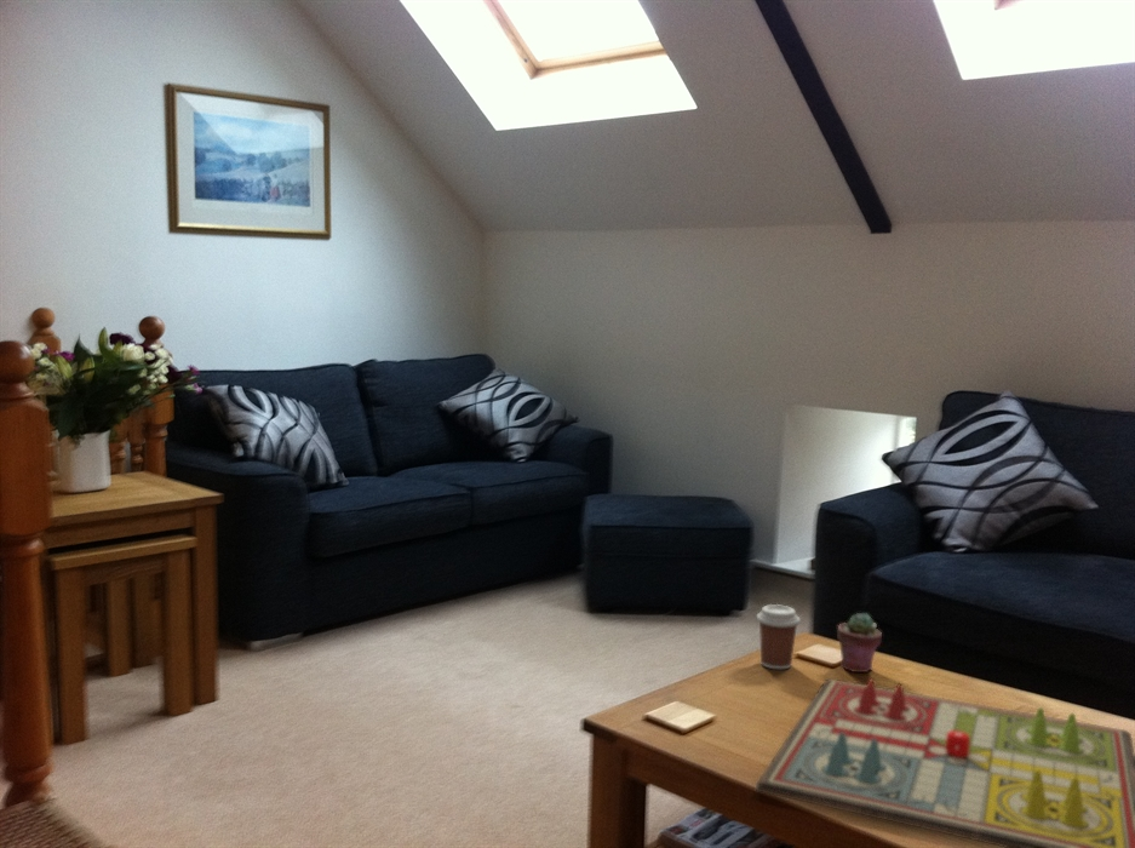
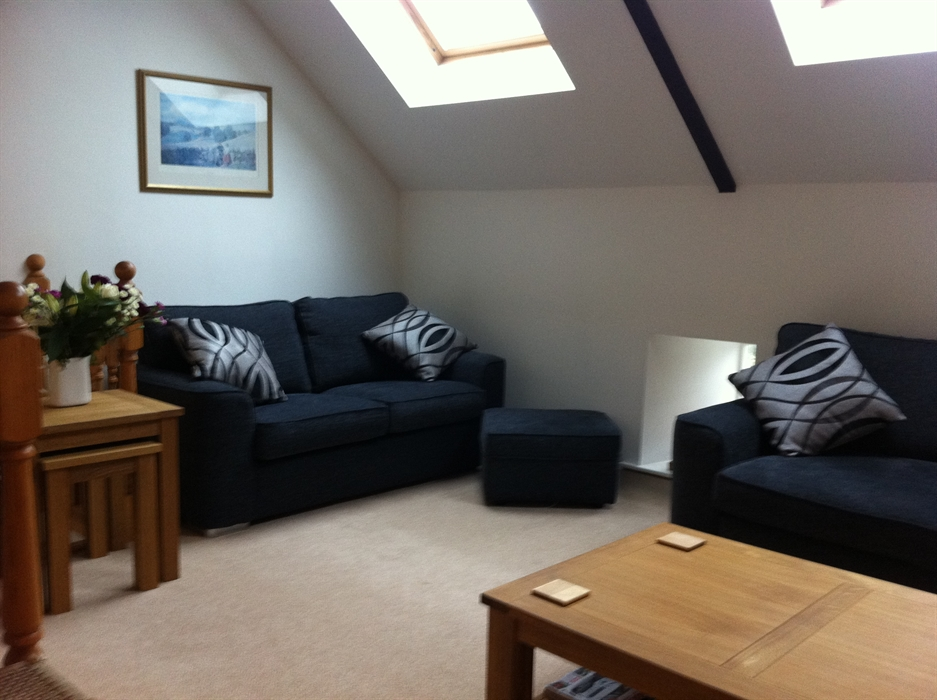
- potted succulent (859, 640)
- gameboard (957, 744)
- coffee cup (776, 636)
